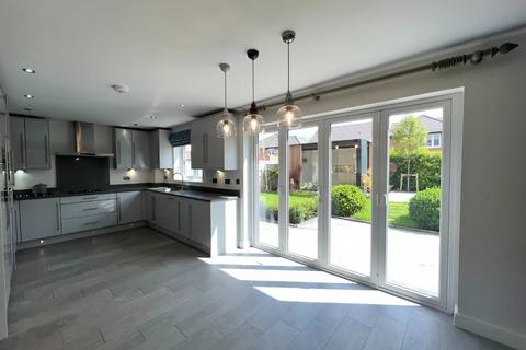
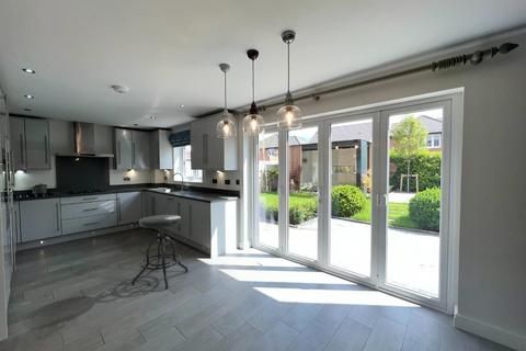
+ stool (162, 248)
